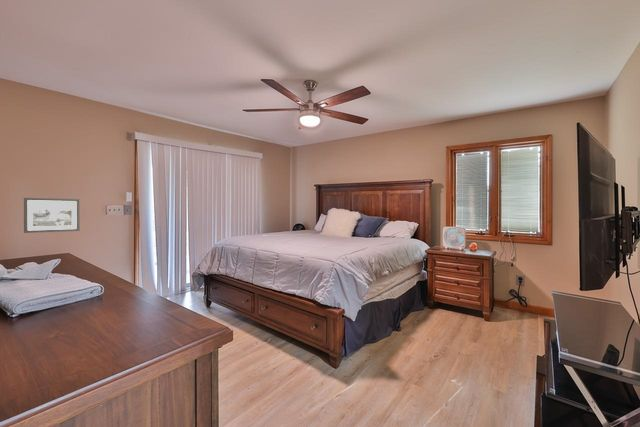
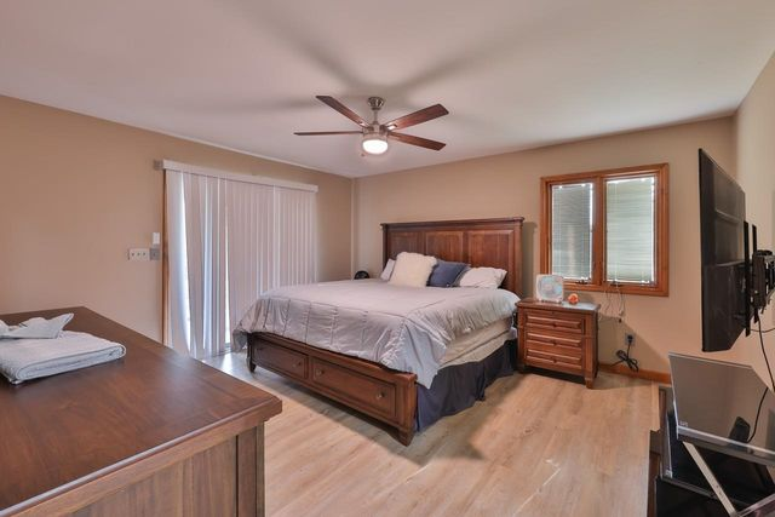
- picture frame (53, 215)
